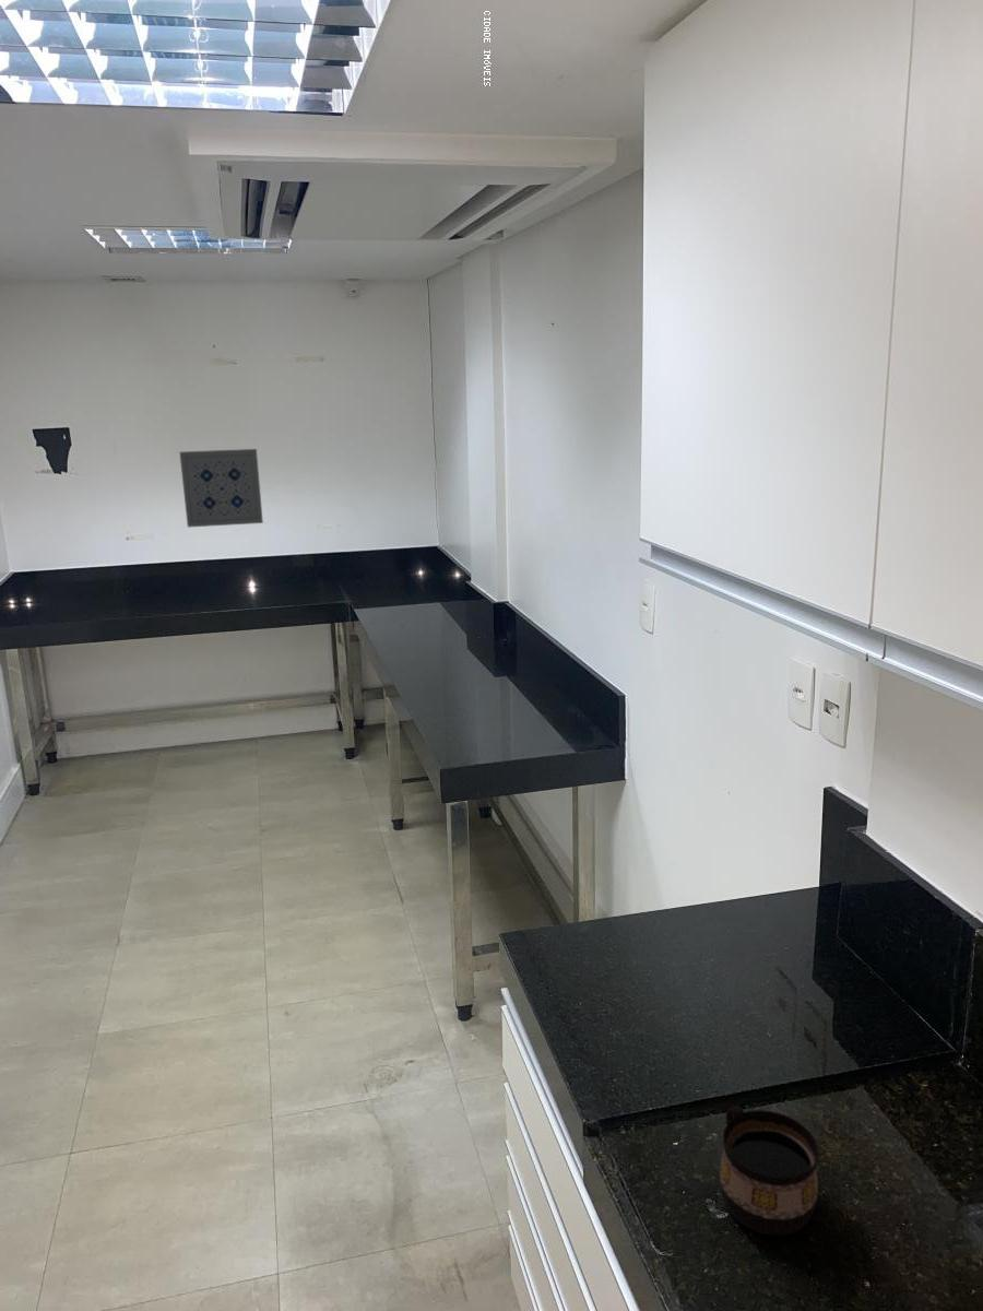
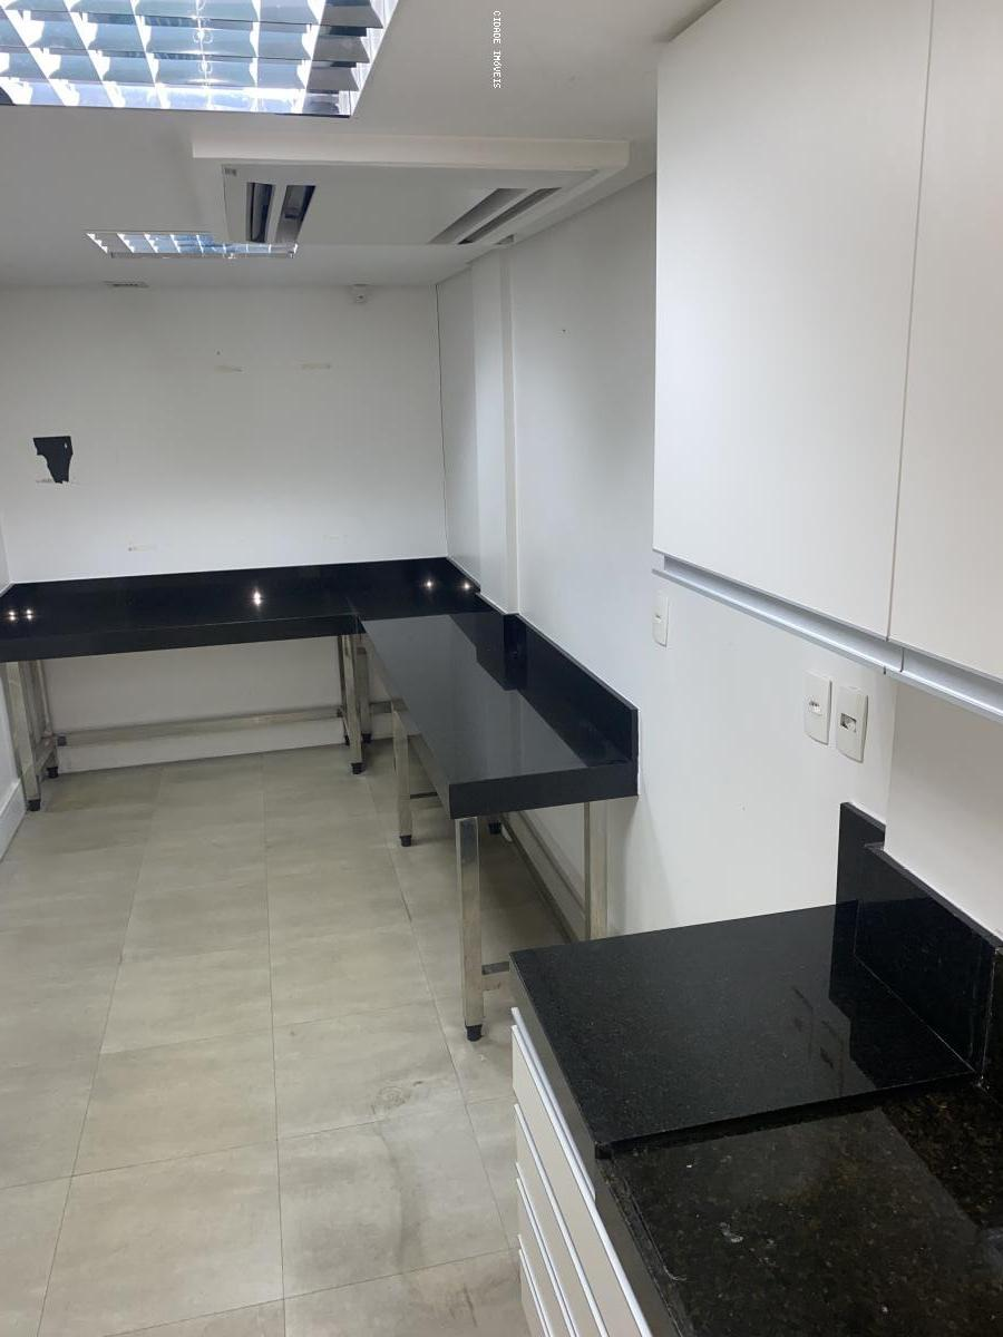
- cup (768, 1169)
- wall art (222, 487)
